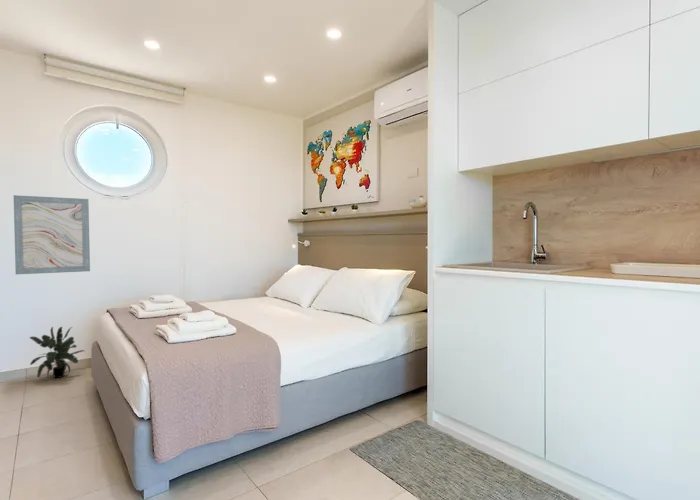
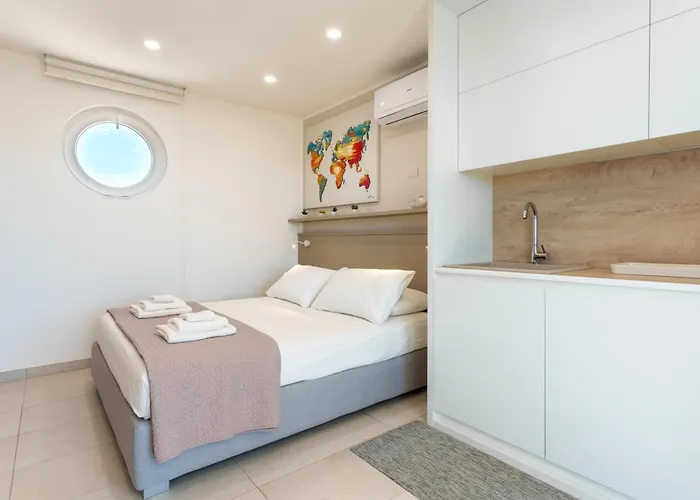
- potted plant (57, 352)
- wall art (53, 235)
